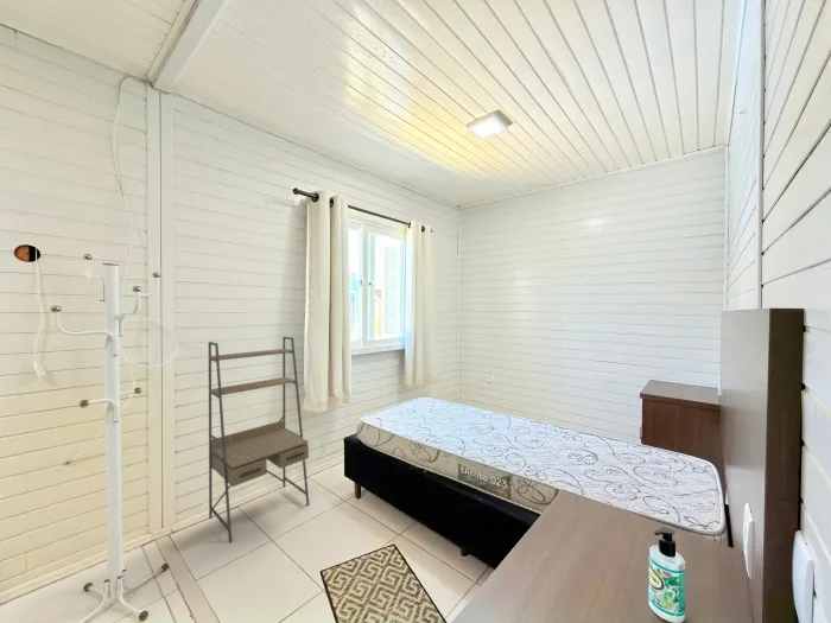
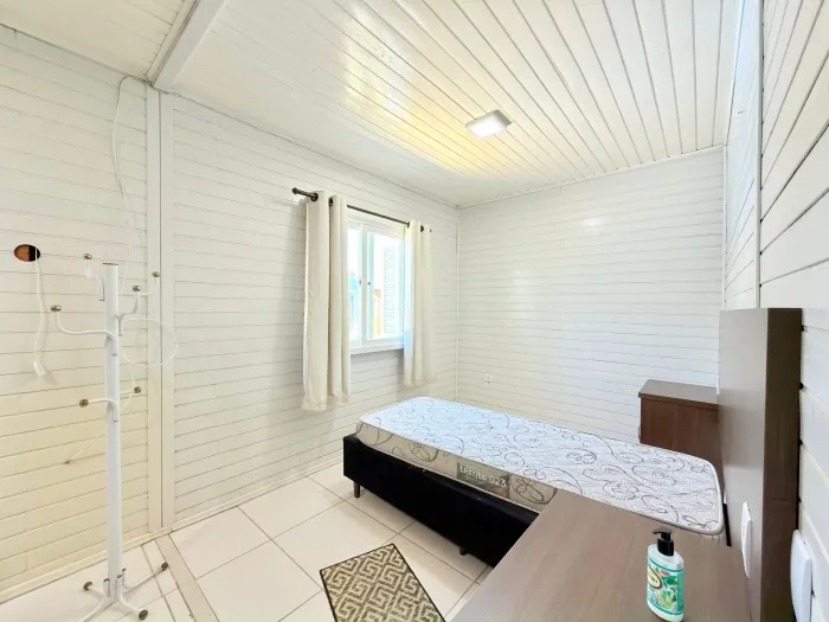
- shelving unit (261, 426)
